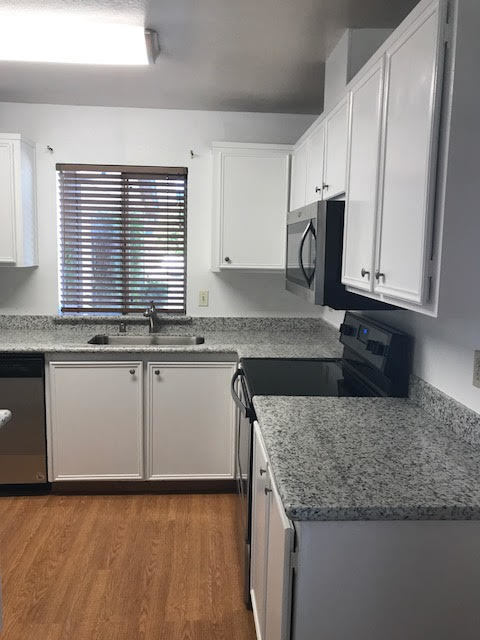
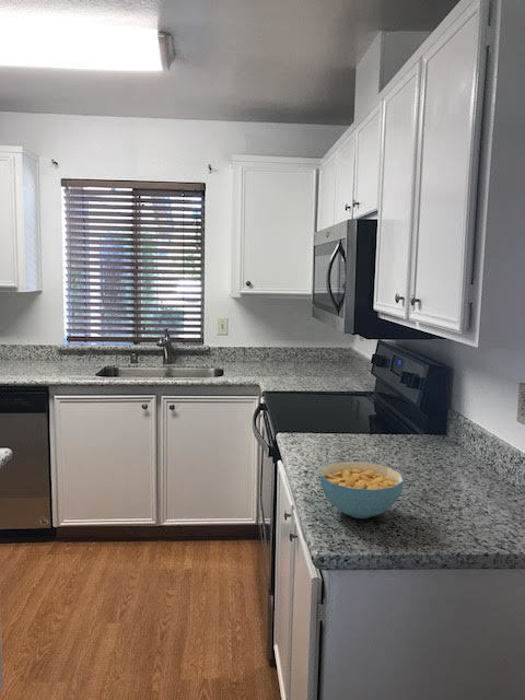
+ cereal bowl (360, 493)
